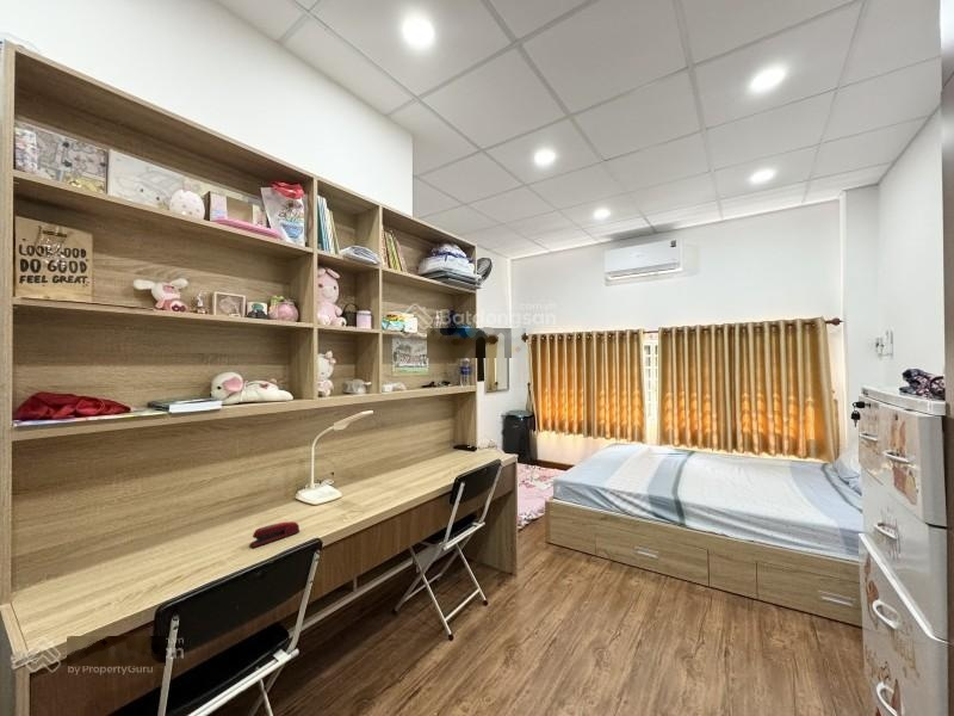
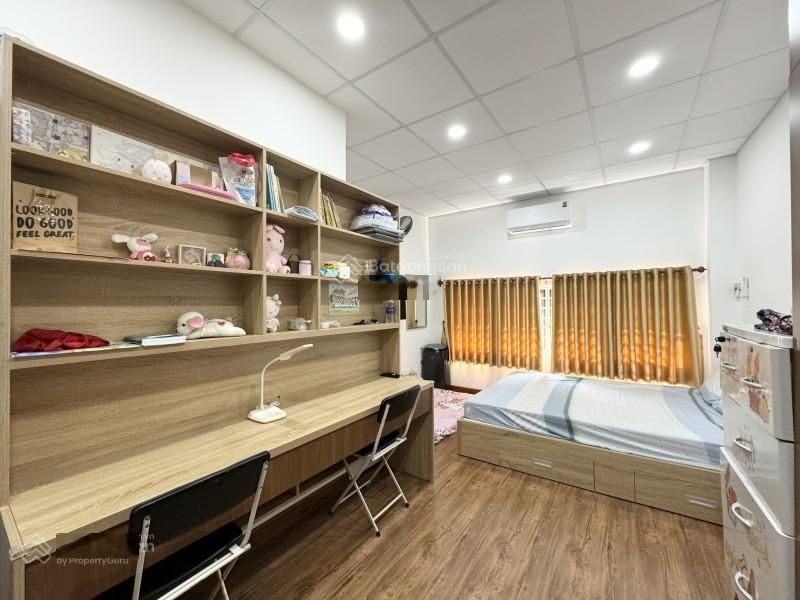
- stapler (275, 531)
